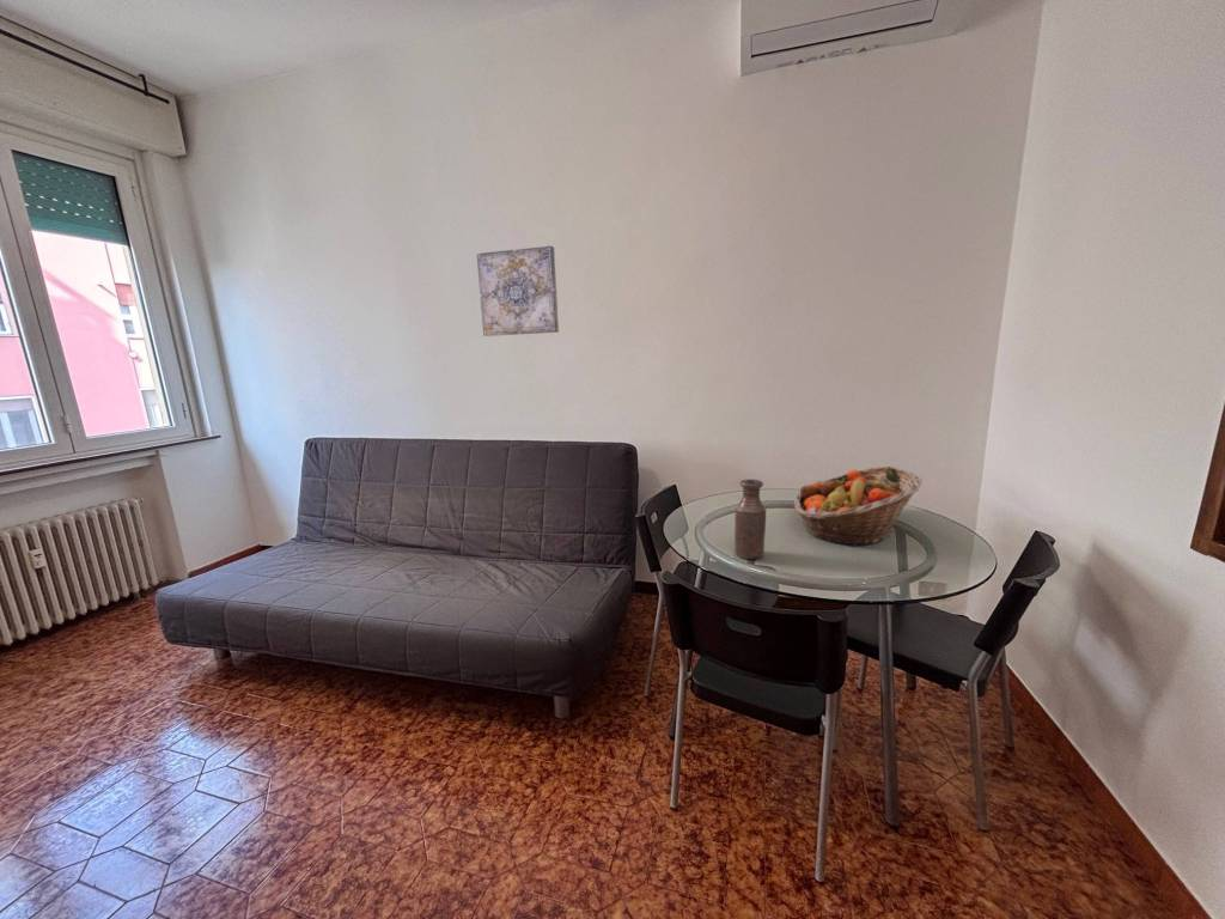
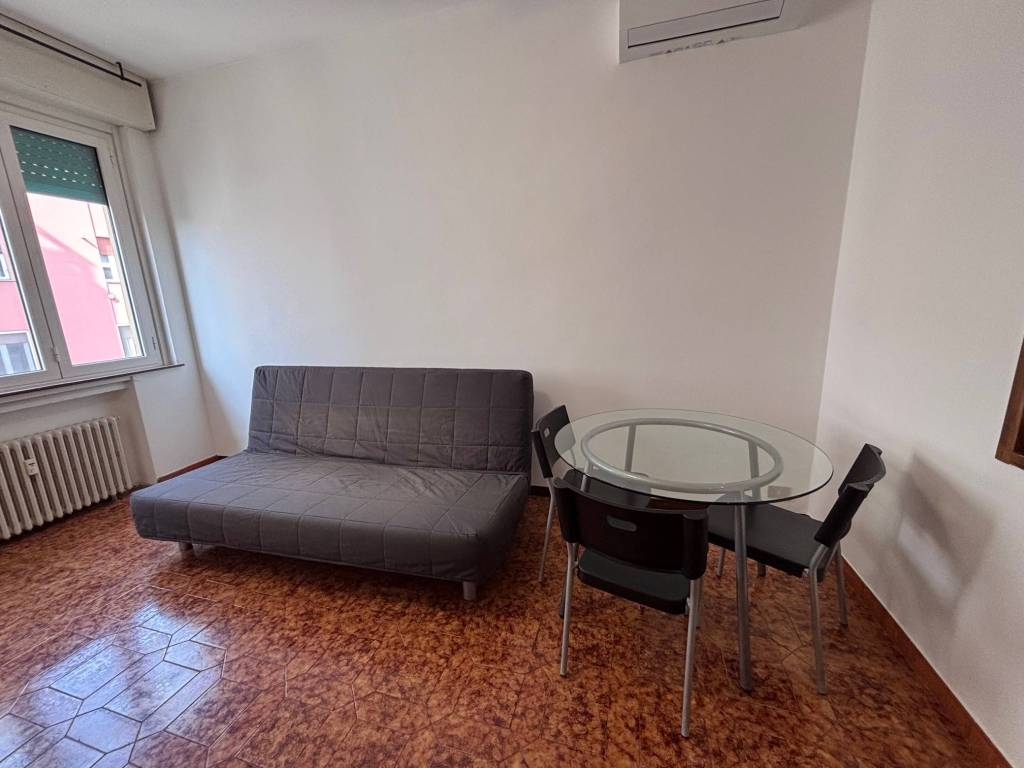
- wall art (517, 292)
- fruit basket (853, 500)
- bottle (750, 518)
